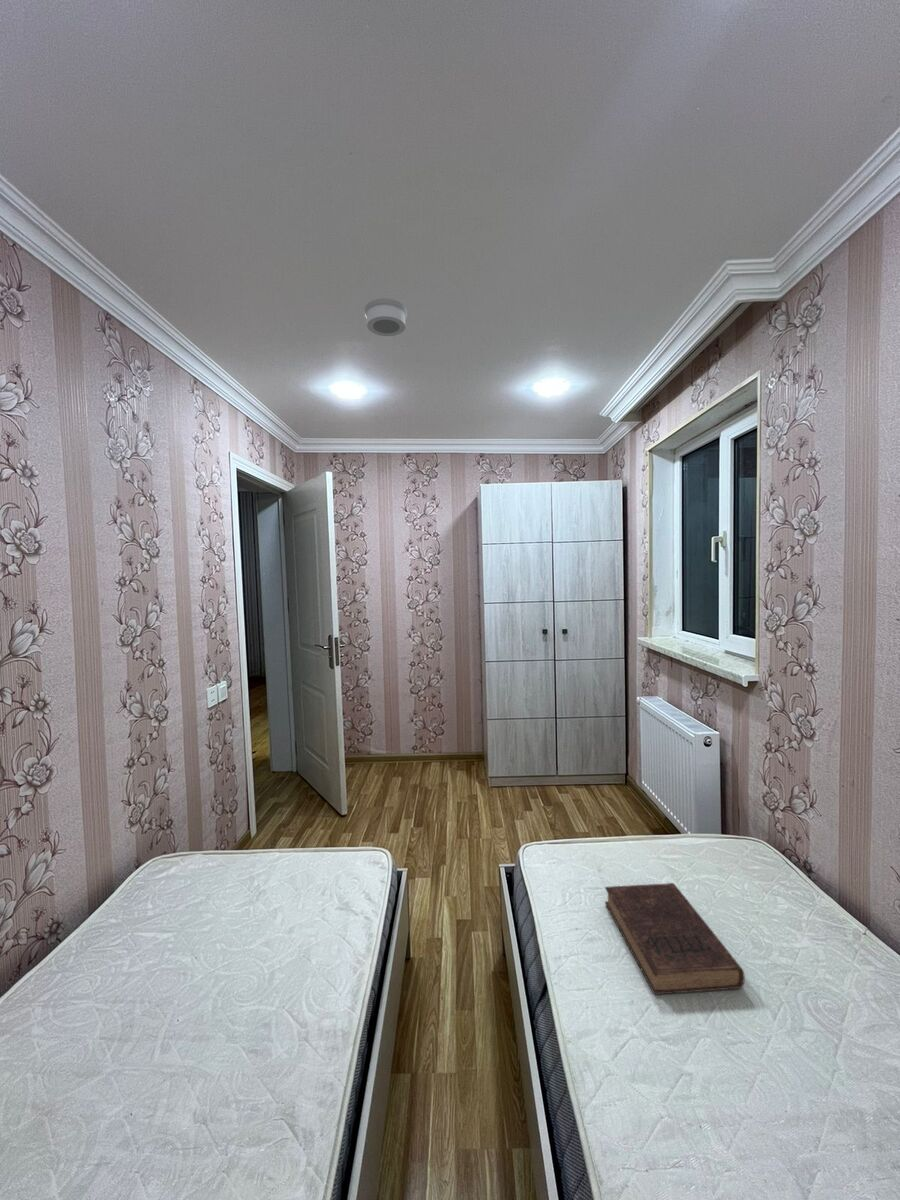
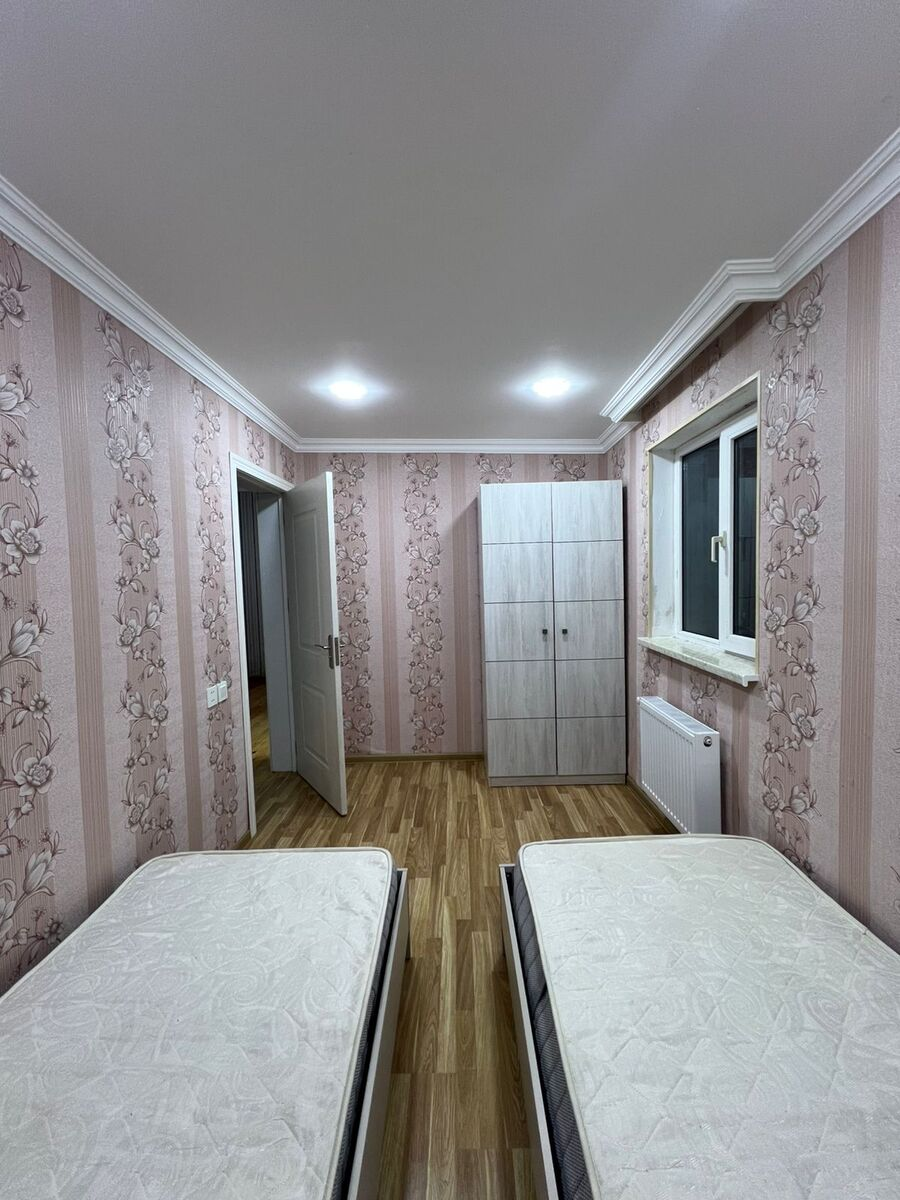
- smoke detector (385, 315)
- book (666, 931)
